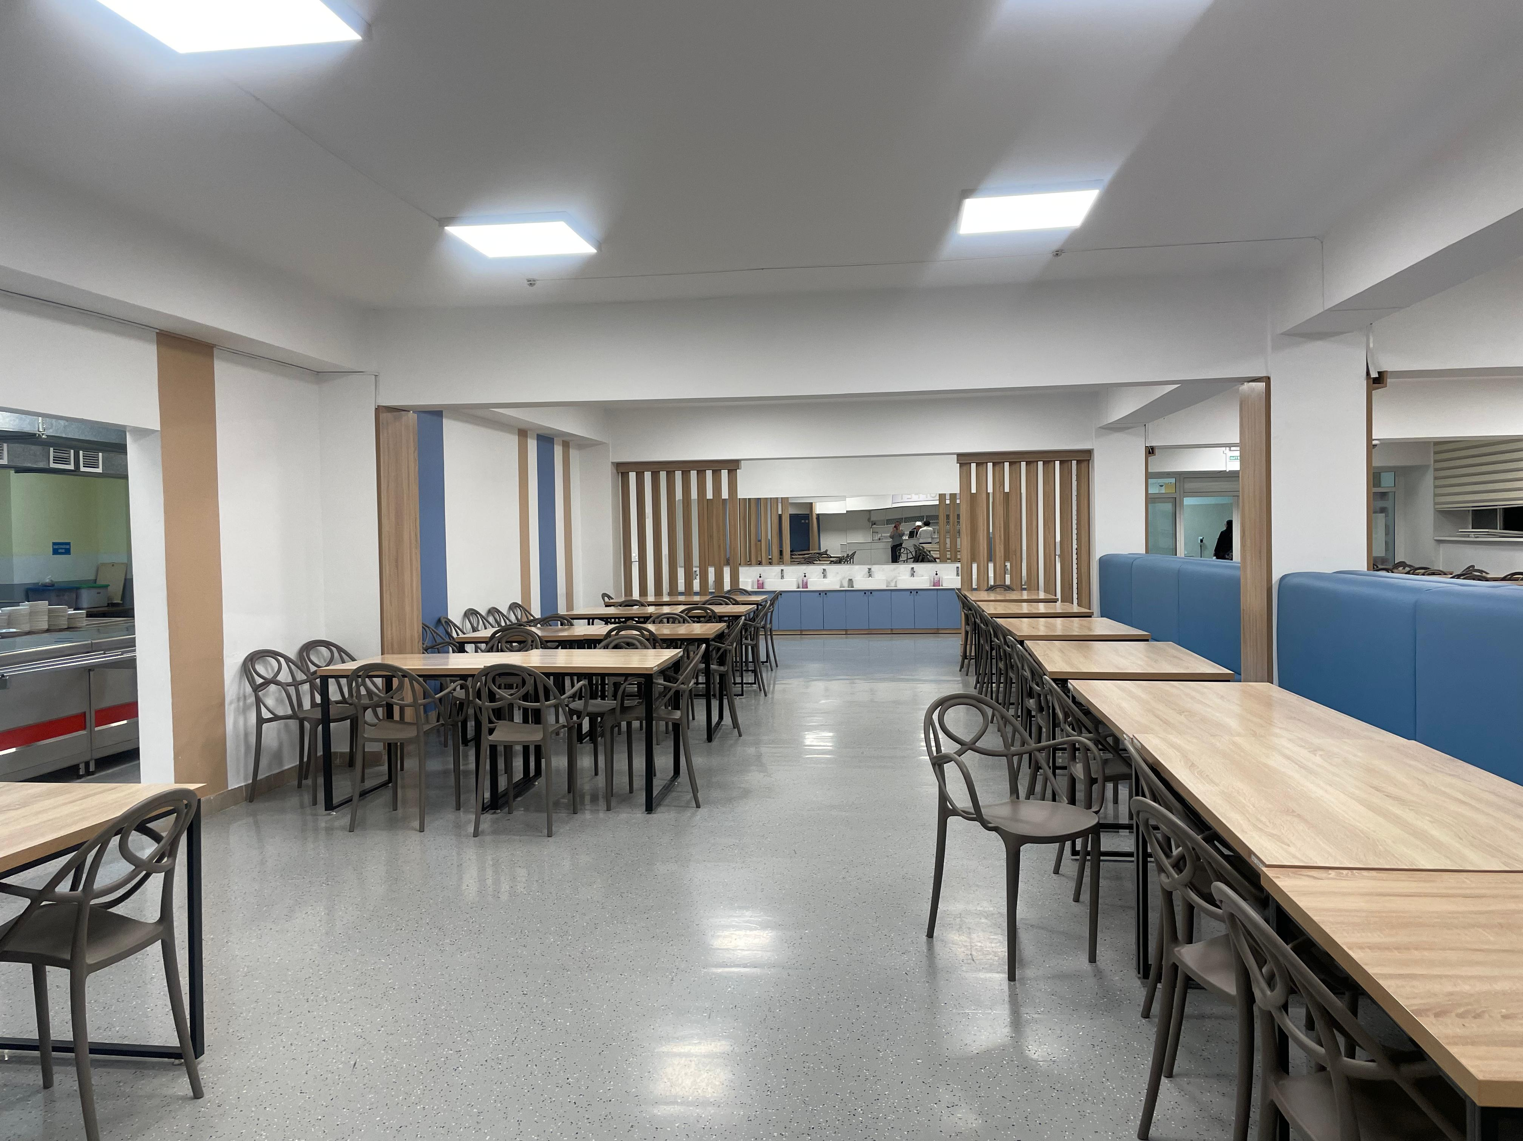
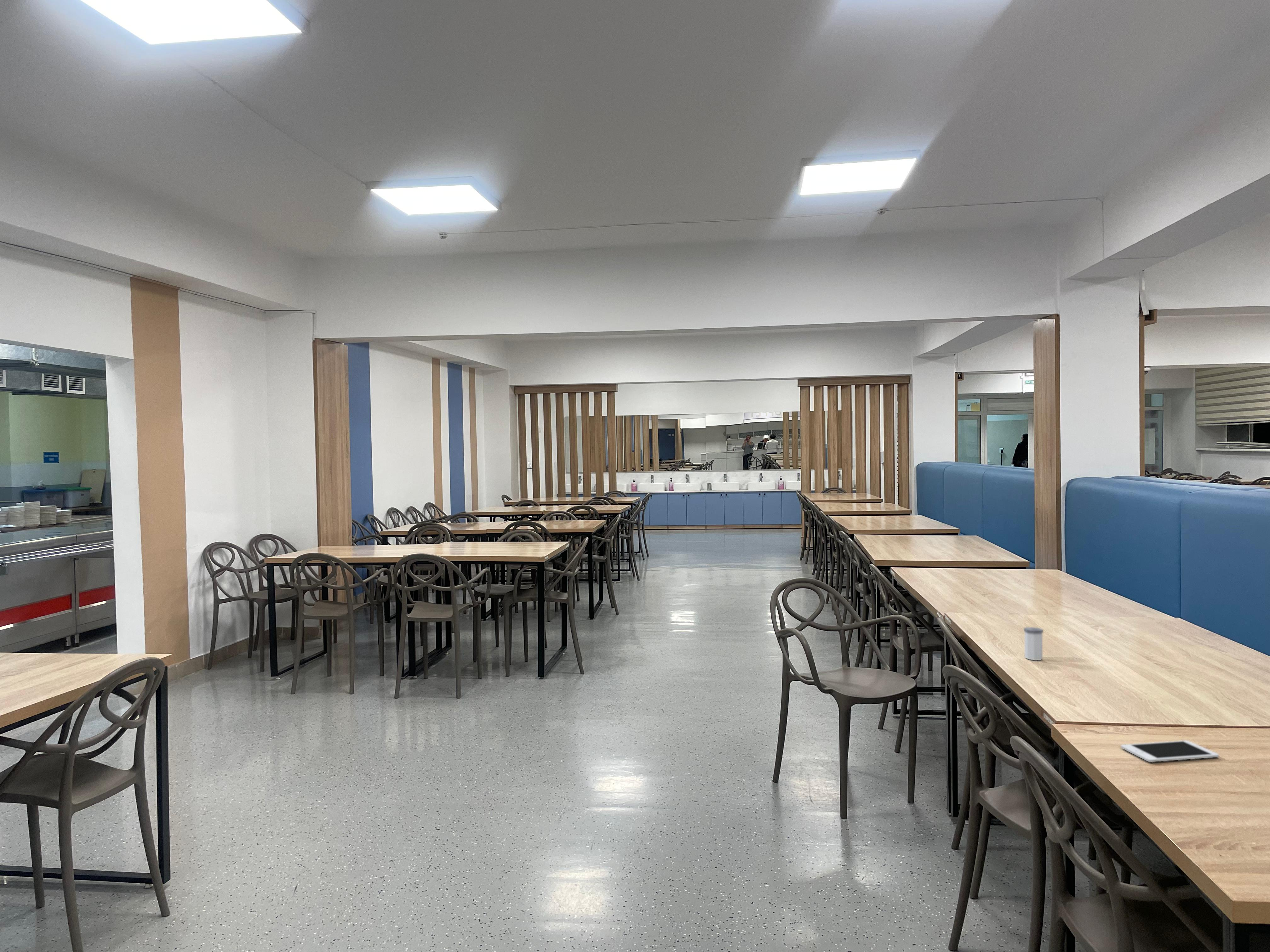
+ cell phone (1169, 751)
+ salt shaker (1033, 643)
